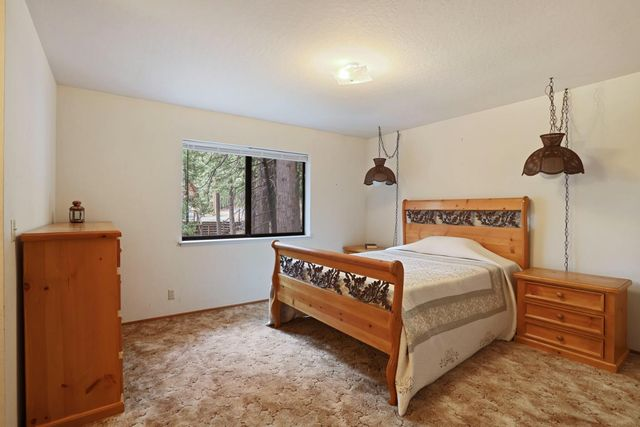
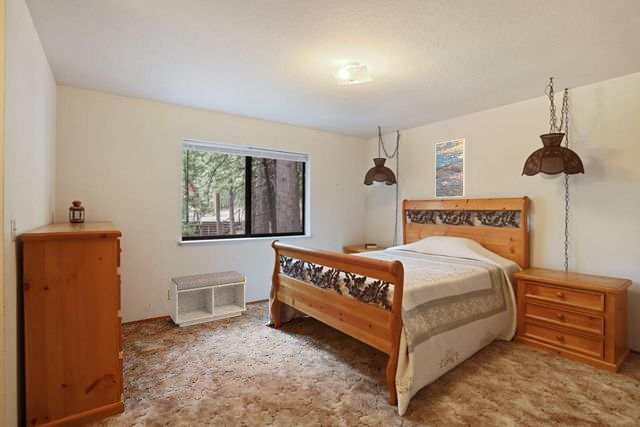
+ bench (208, 296)
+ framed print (449, 169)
